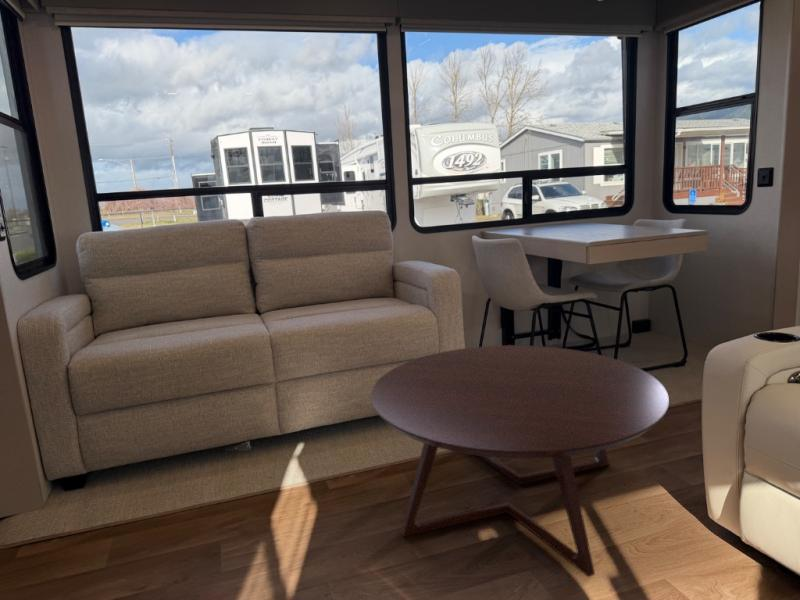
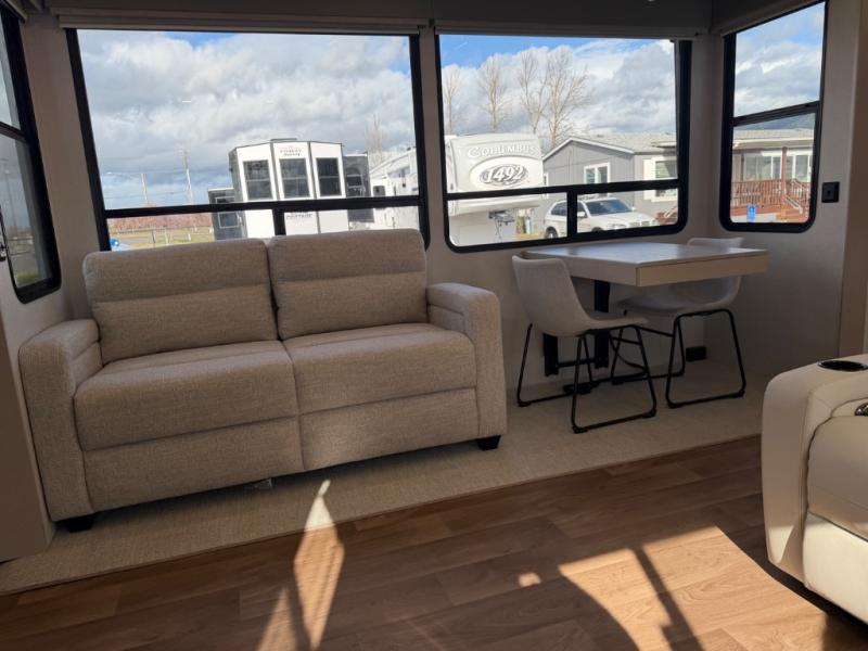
- coffee table (513, 441)
